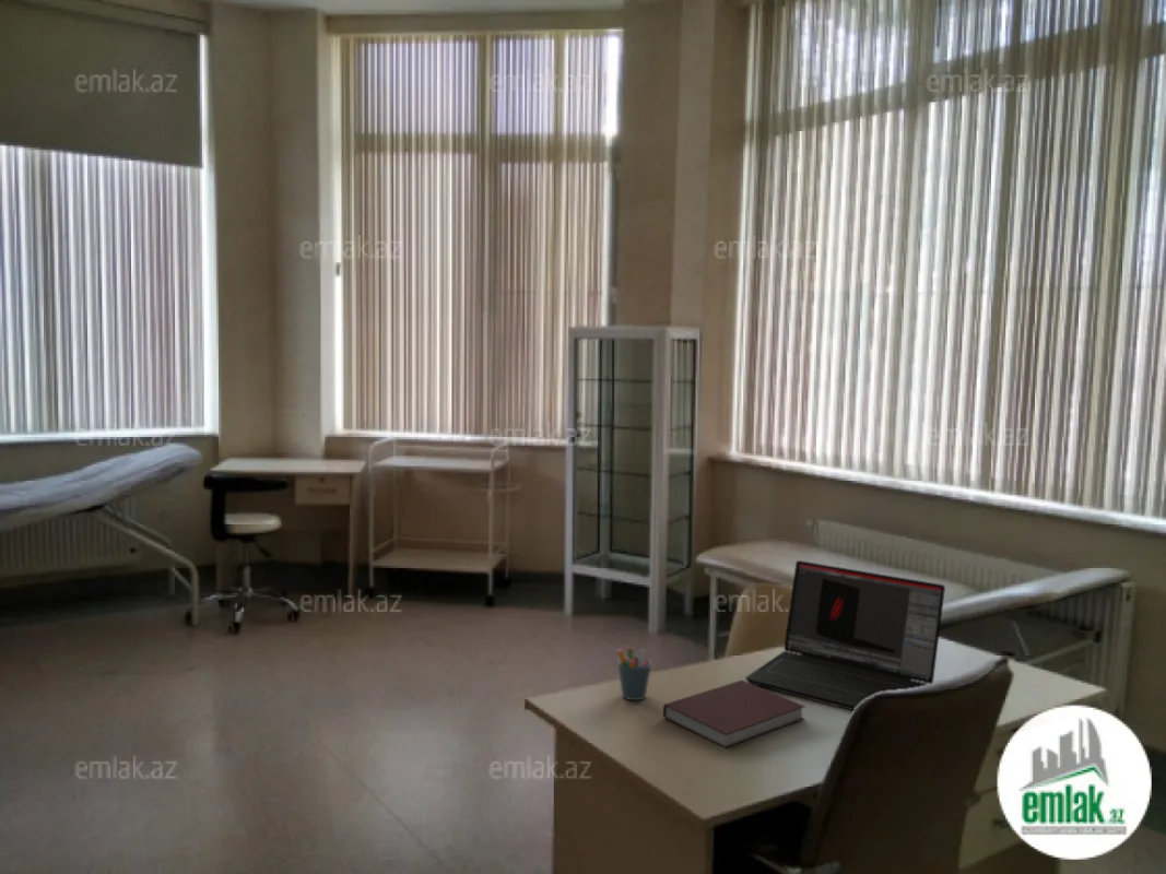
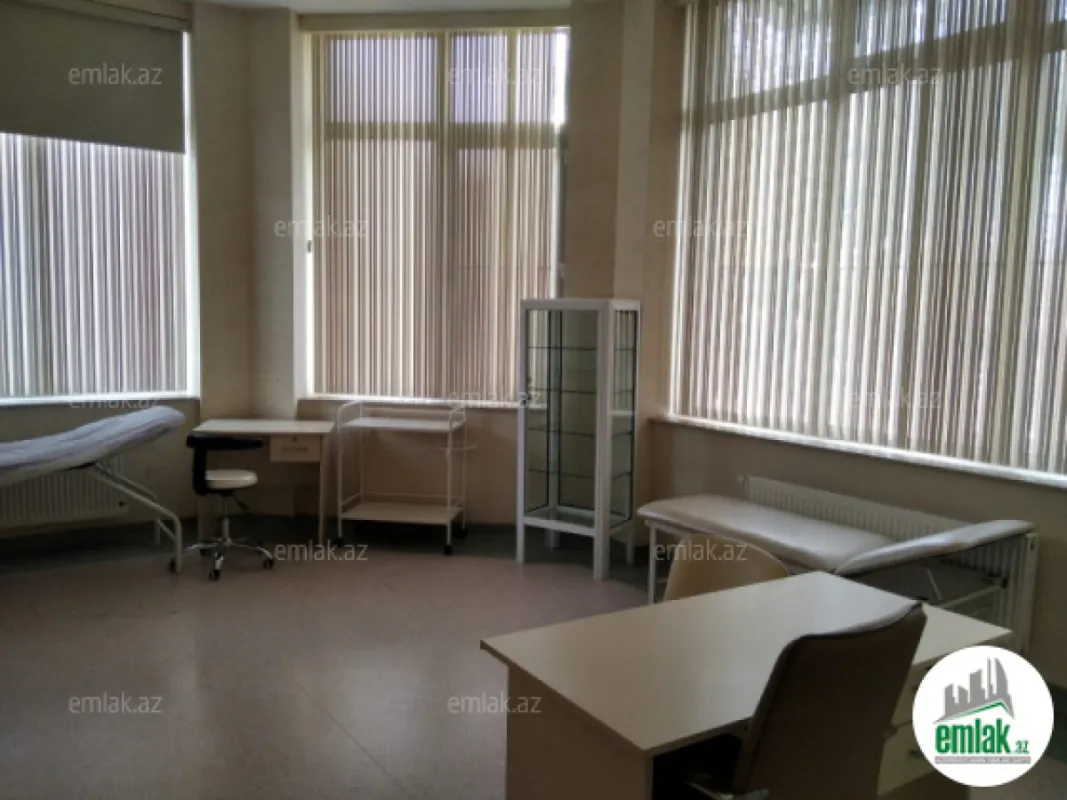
- laptop (844, 634)
- pen holder (634, 670)
- notebook (733, 711)
